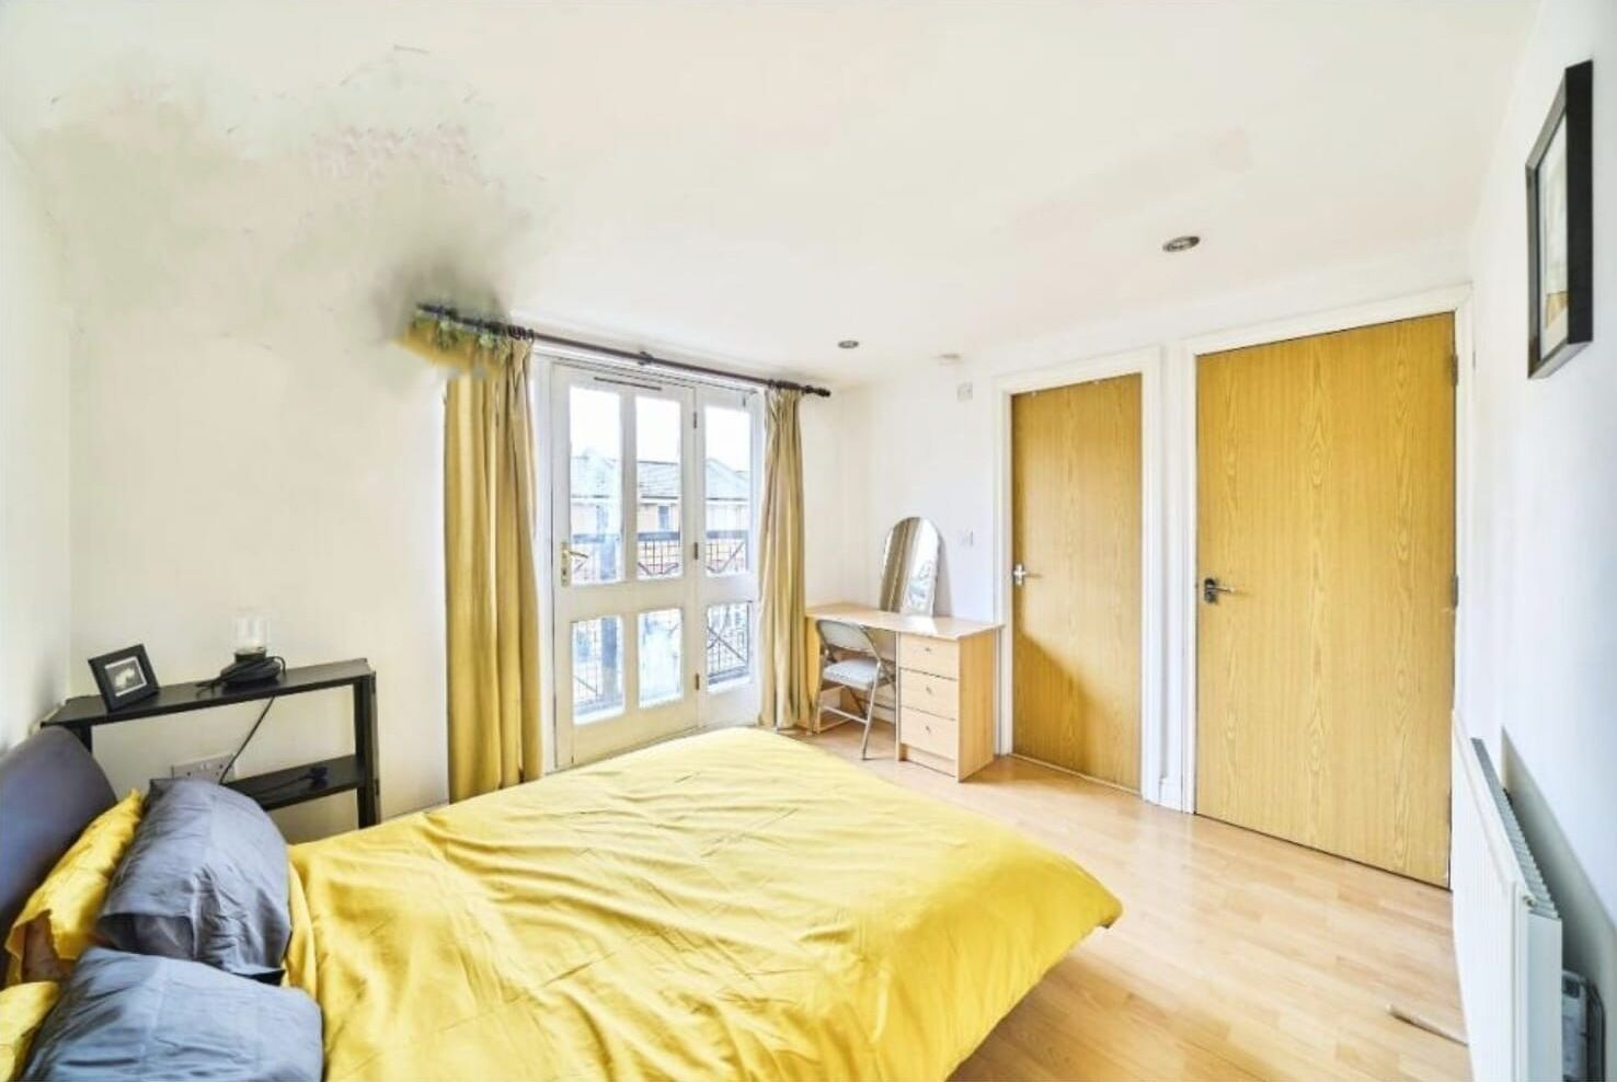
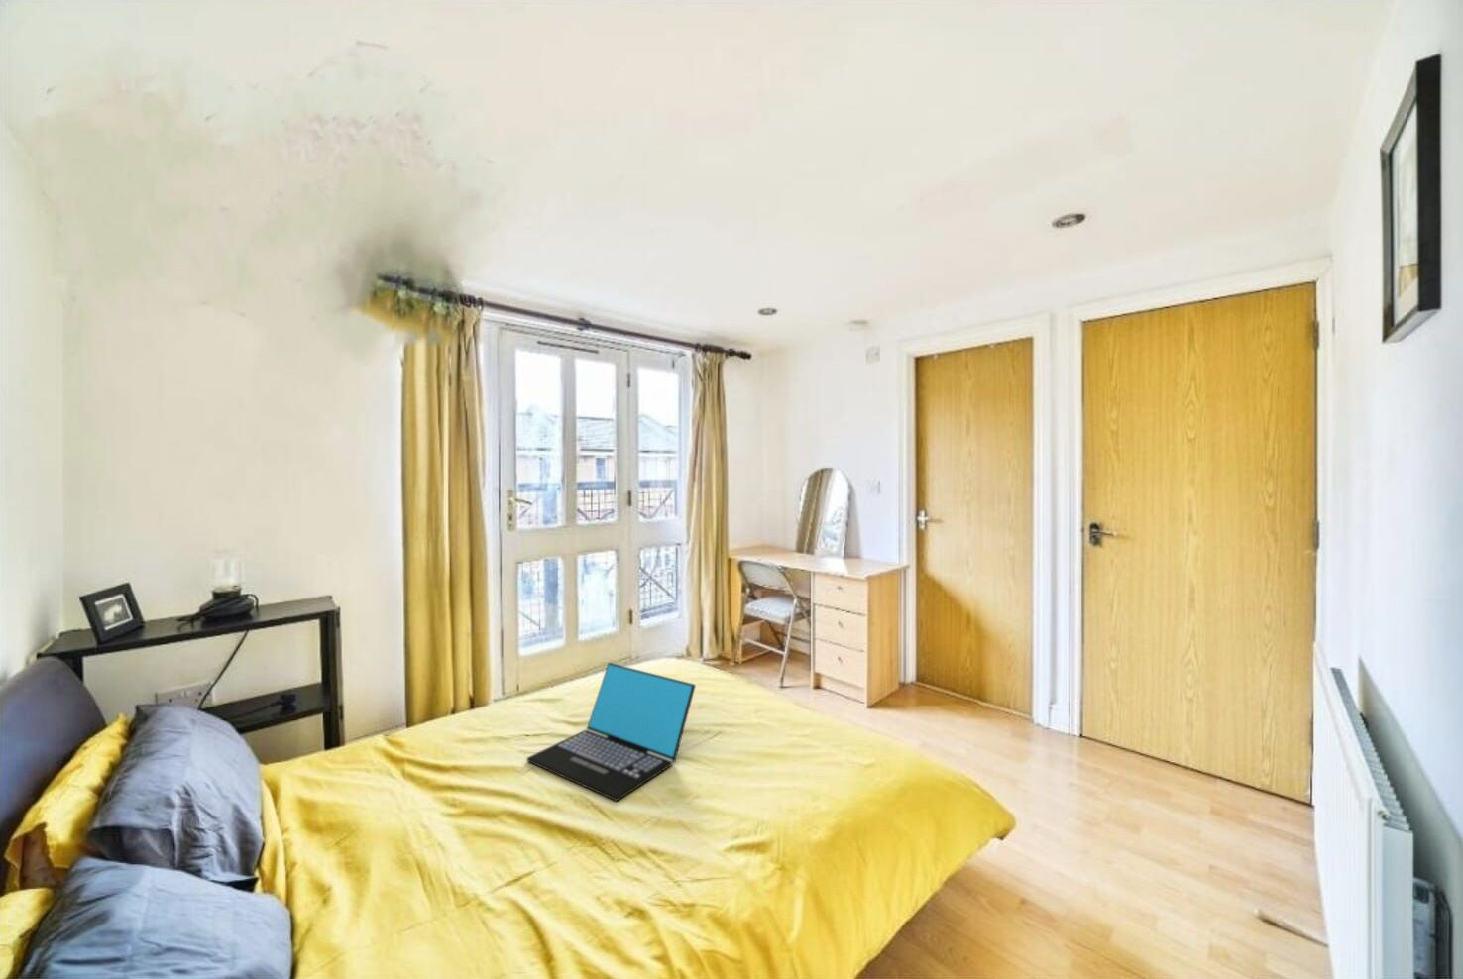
+ laptop (613, 721)
